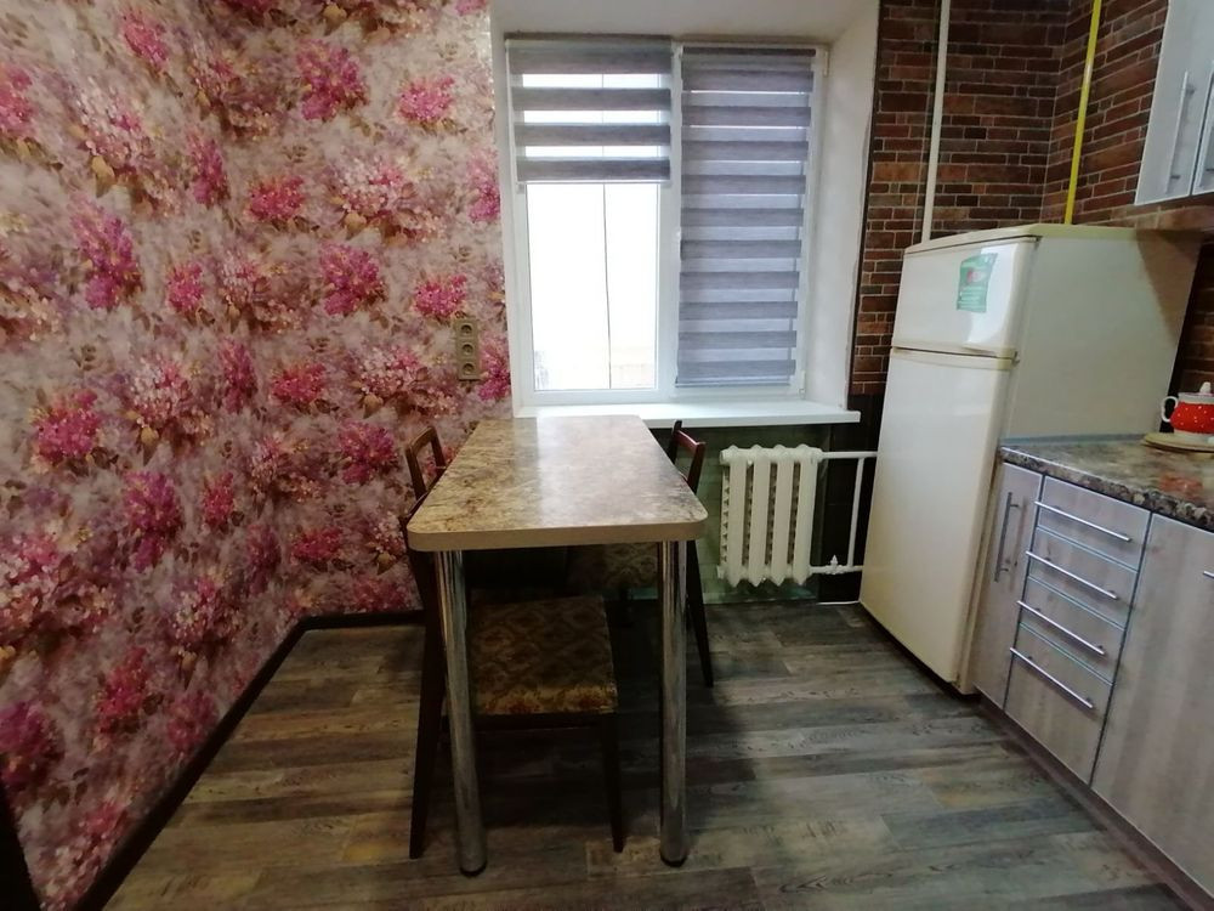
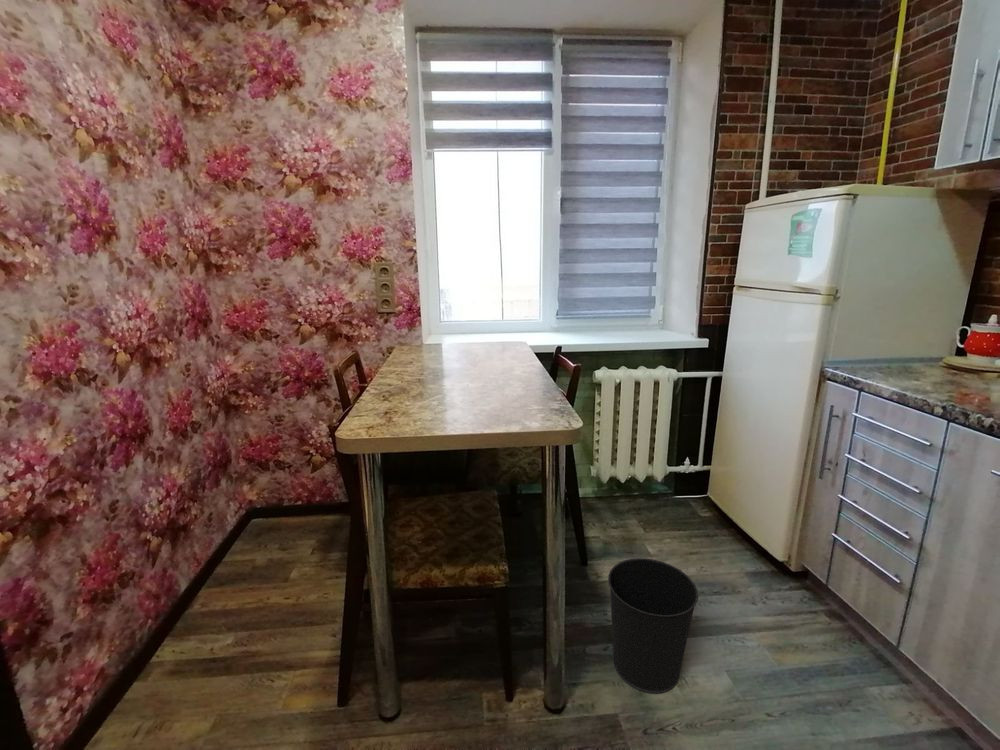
+ wastebasket (648, 626)
